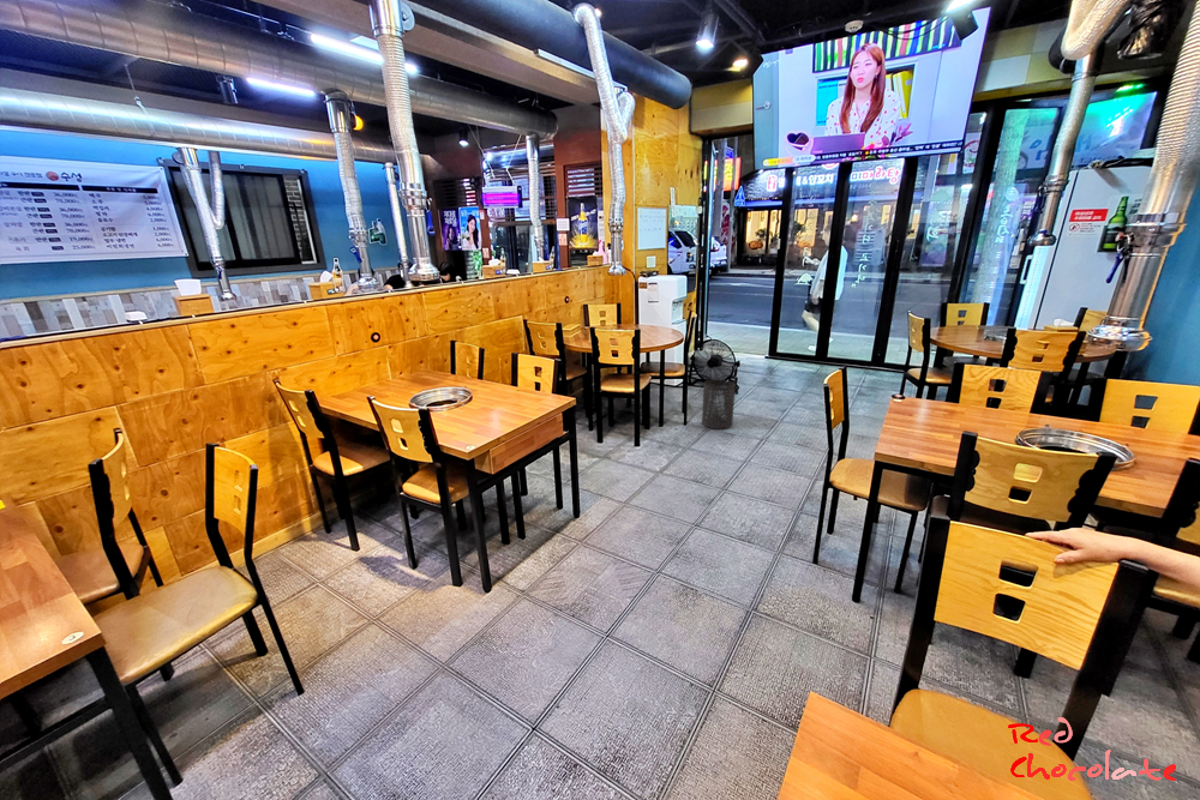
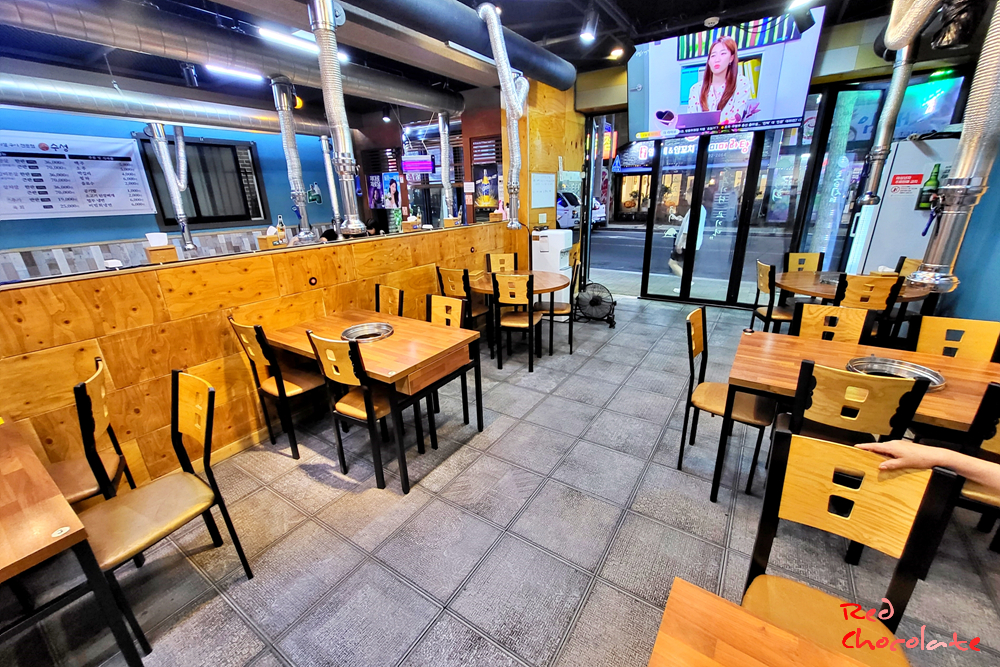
- trash can (718, 403)
